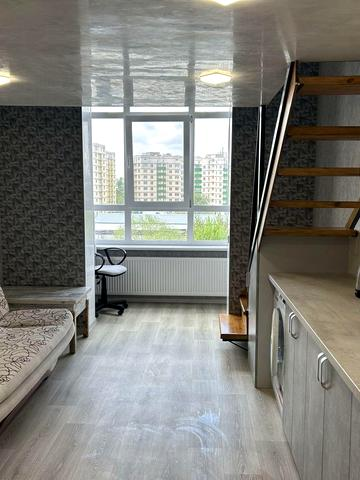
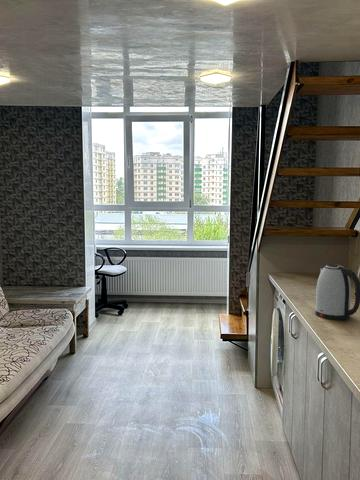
+ kettle (338, 291)
